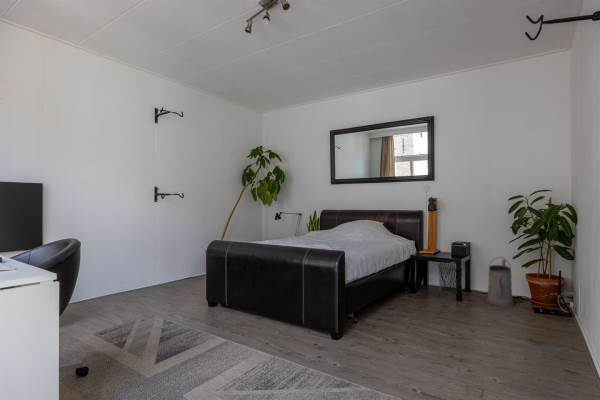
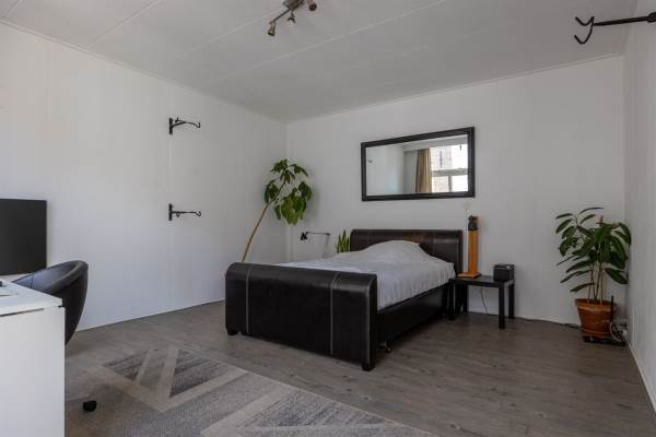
- watering can (500, 278)
- waste bin (450, 277)
